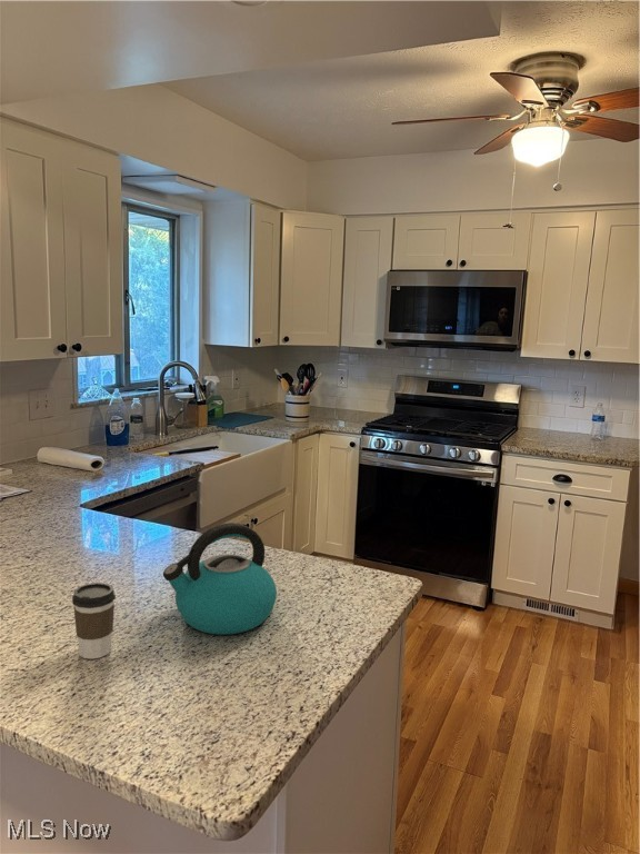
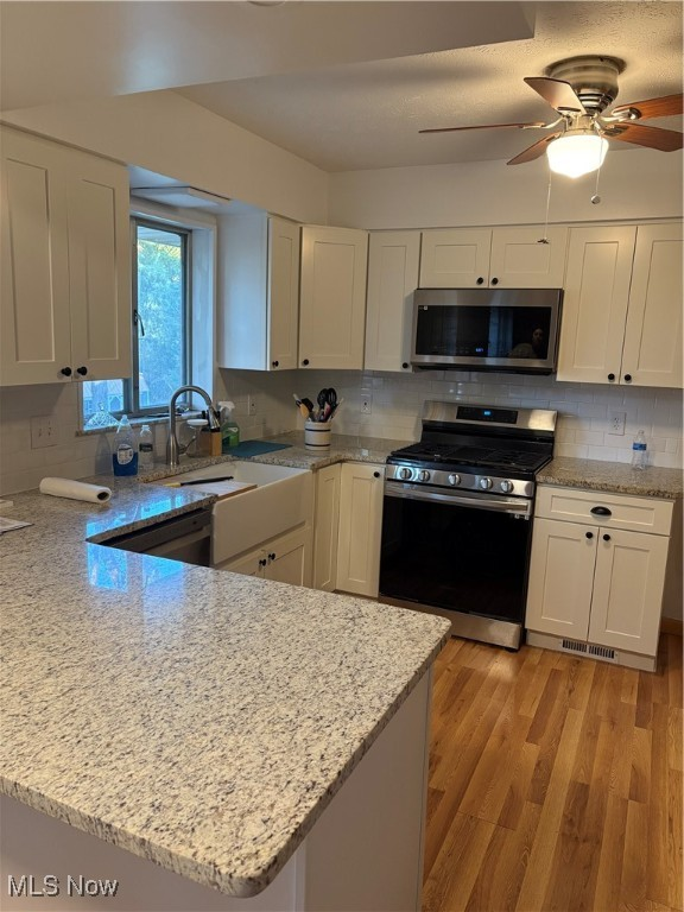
- kettle (220, 572)
- coffee cup (93, 620)
